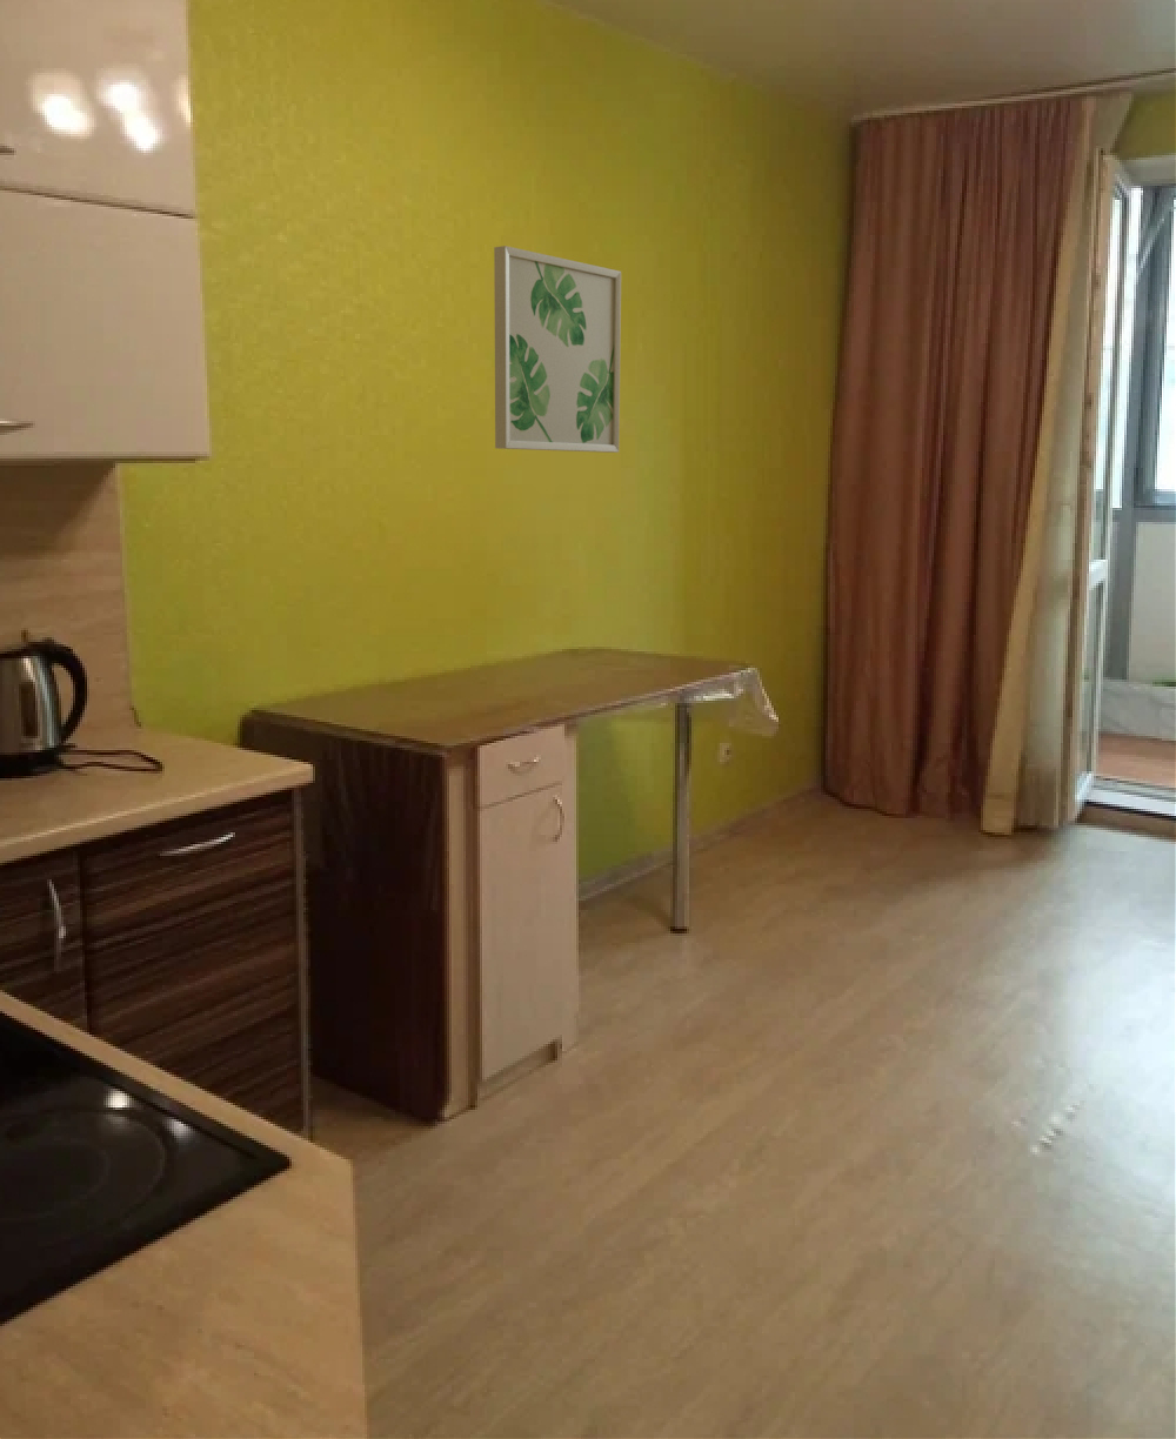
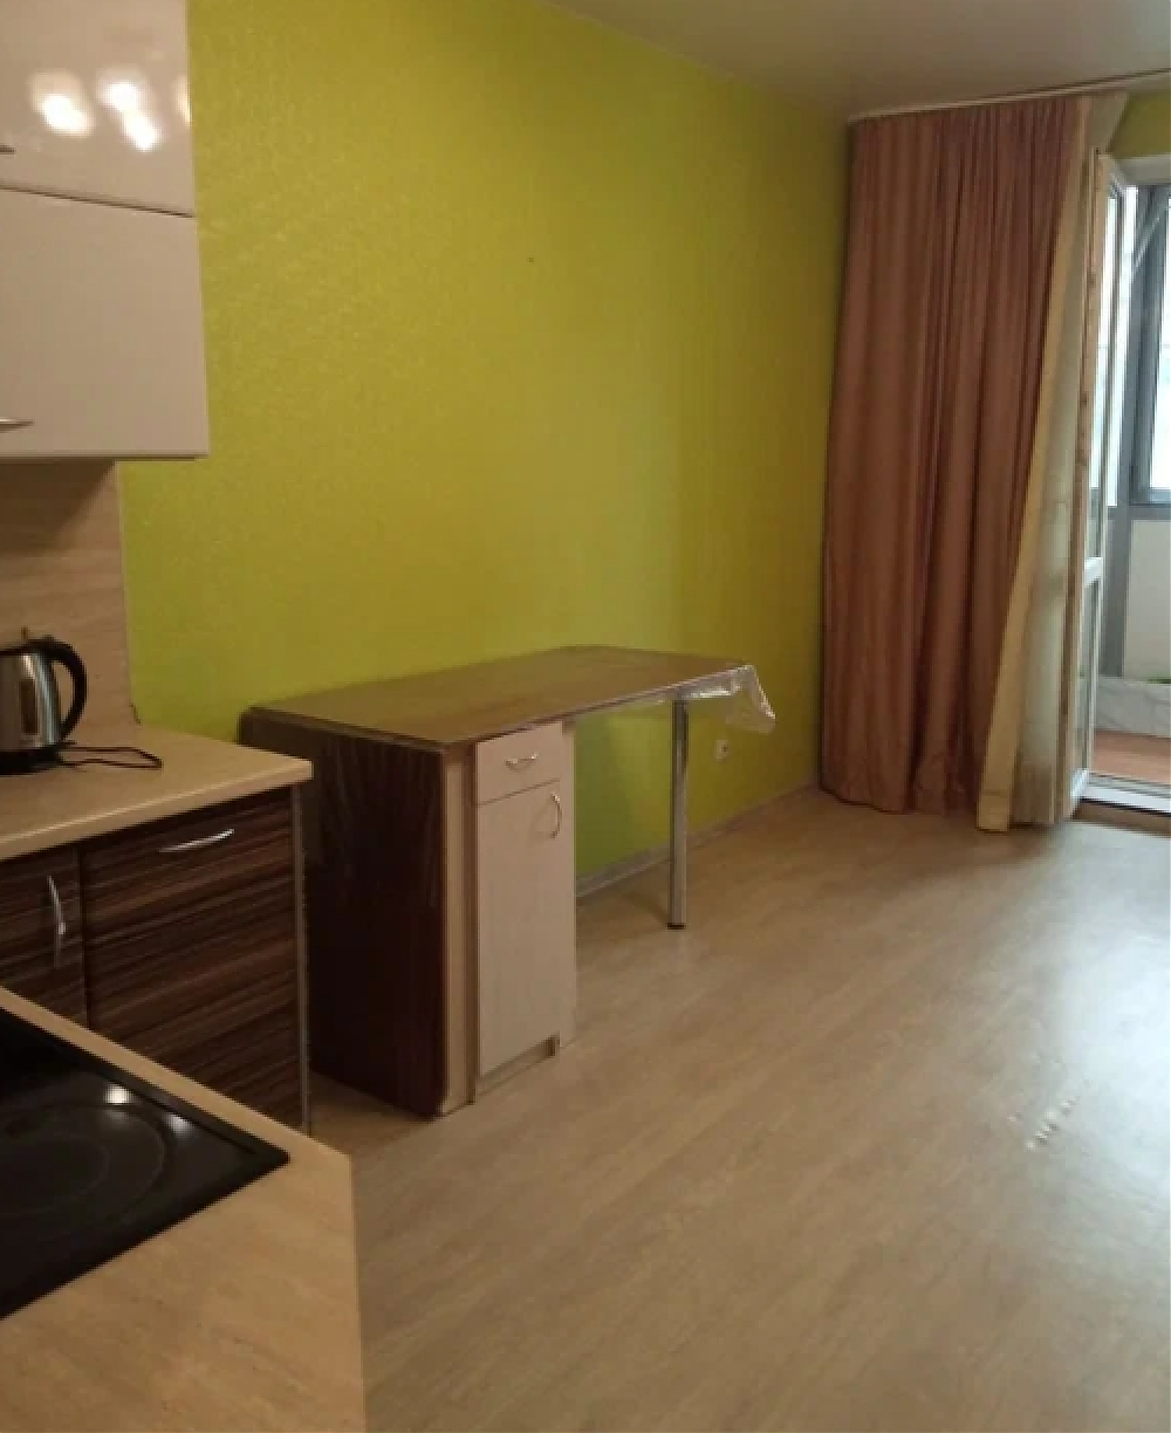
- wall art (559, 356)
